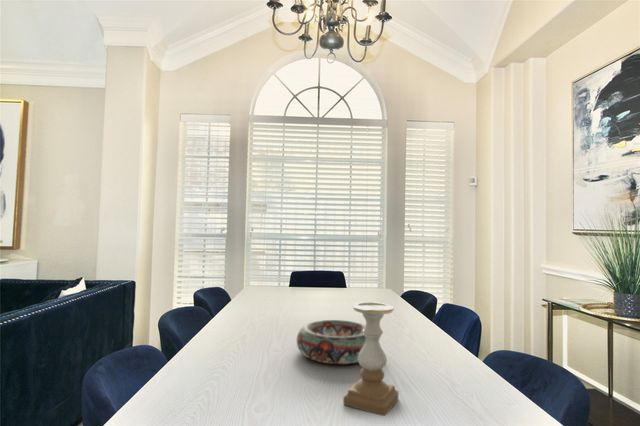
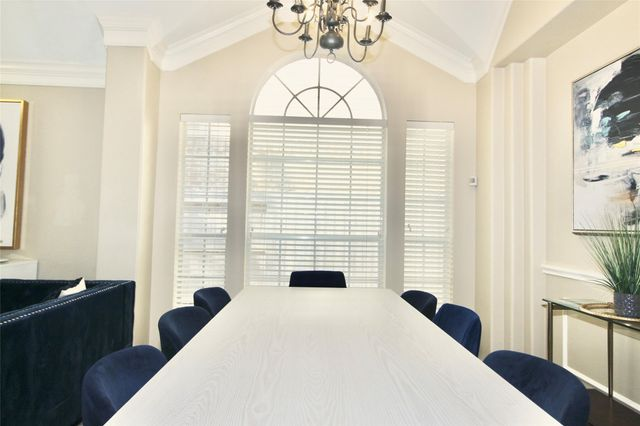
- decorative bowl (336, 340)
- candle holder (372, 353)
